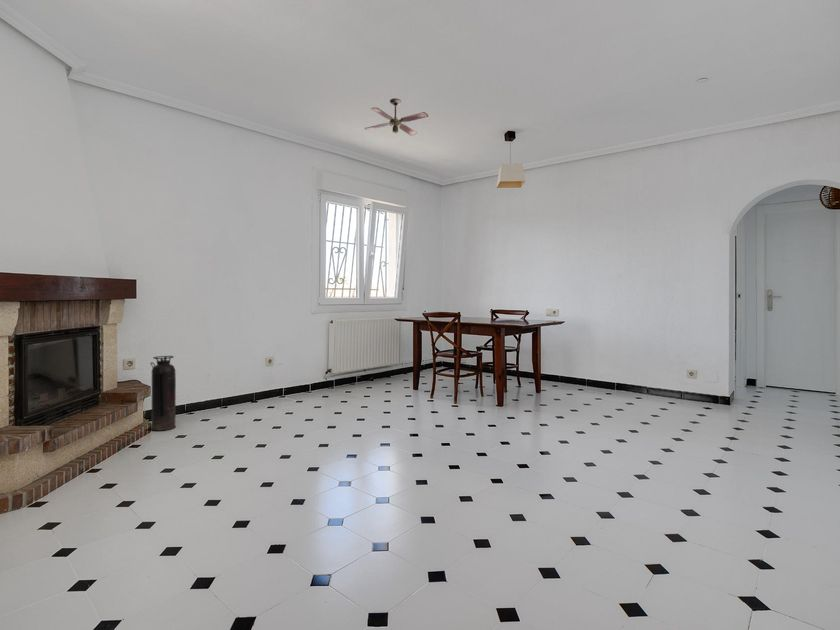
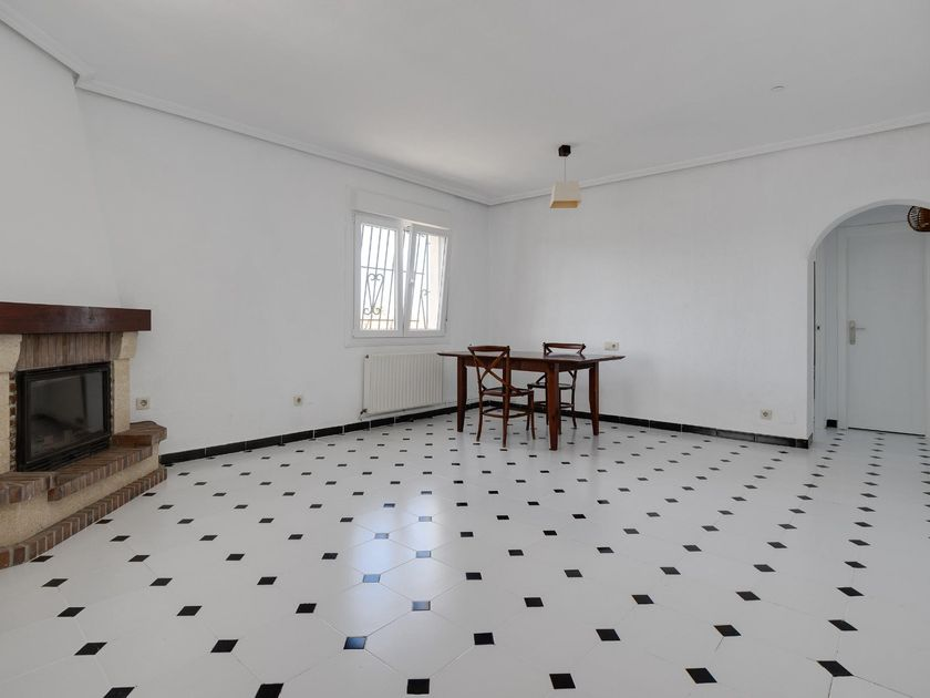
- fire extinguisher (162, 392)
- ceiling fan (395, 116)
